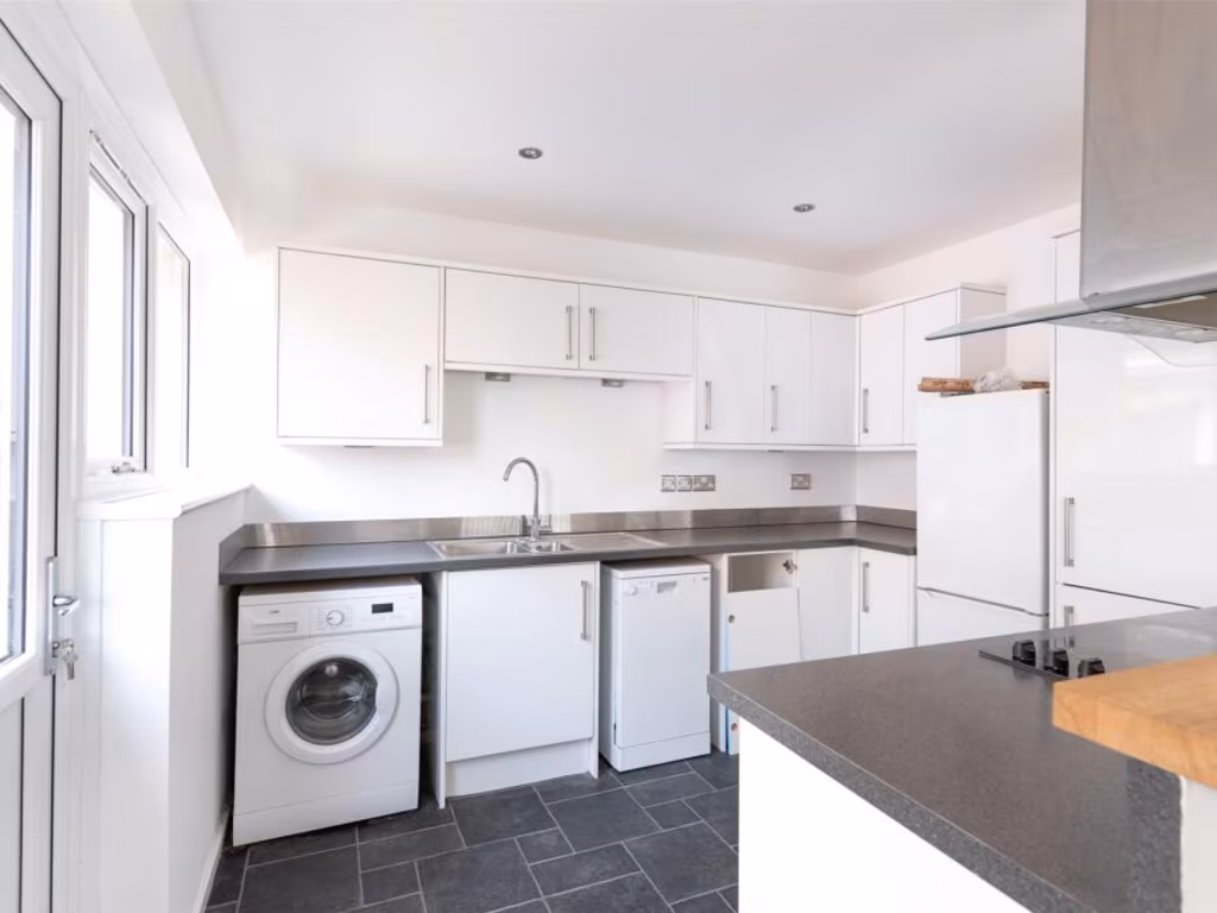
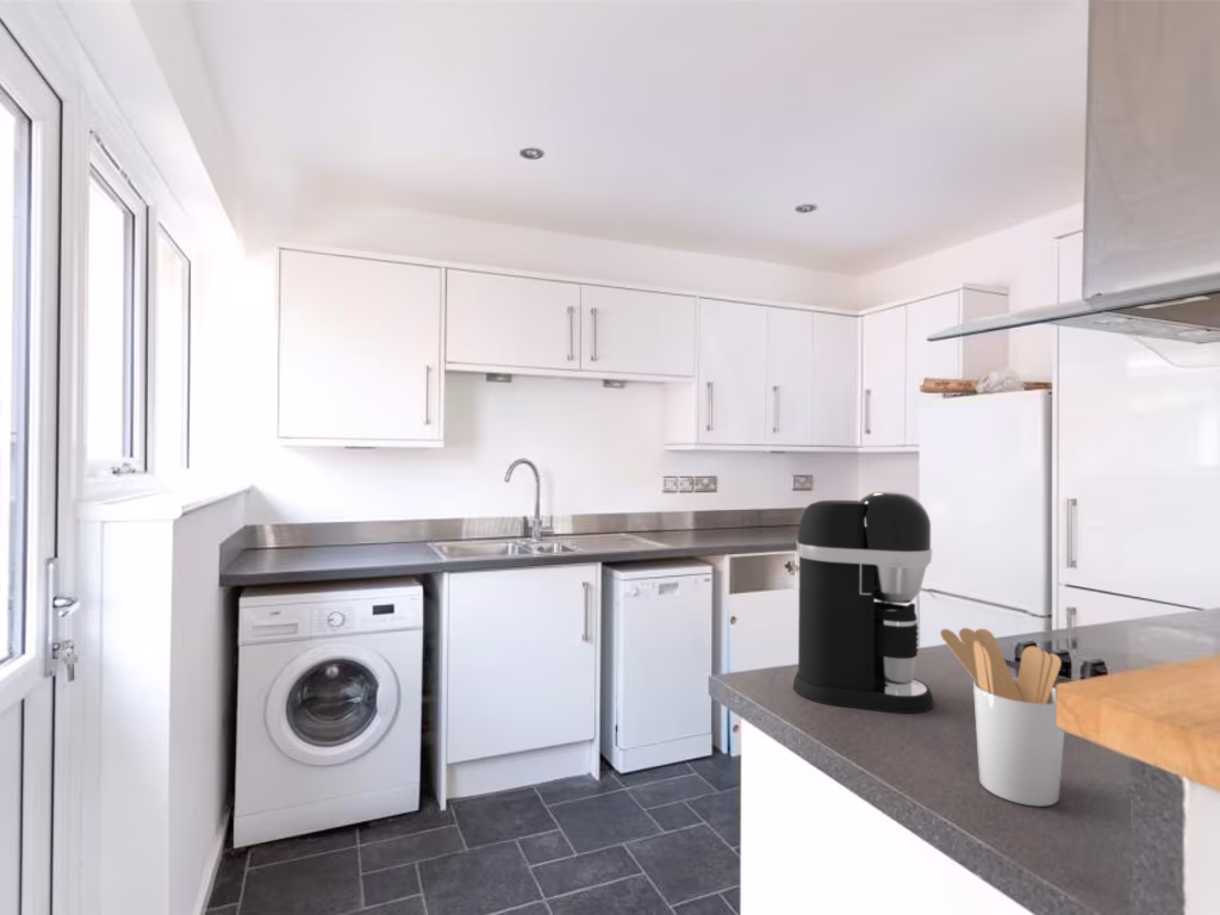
+ coffee maker (861, 592)
+ utensil holder (1000, 707)
